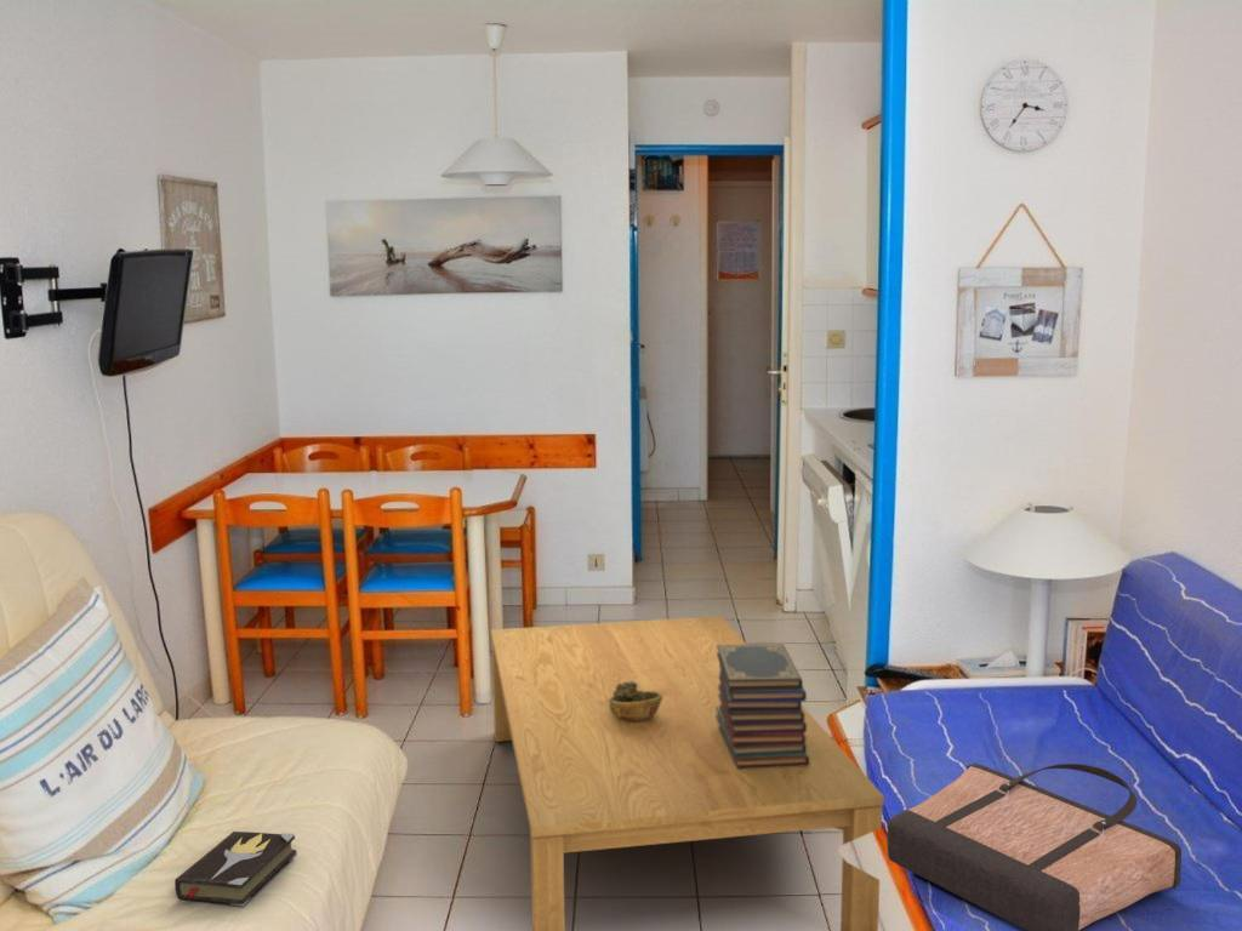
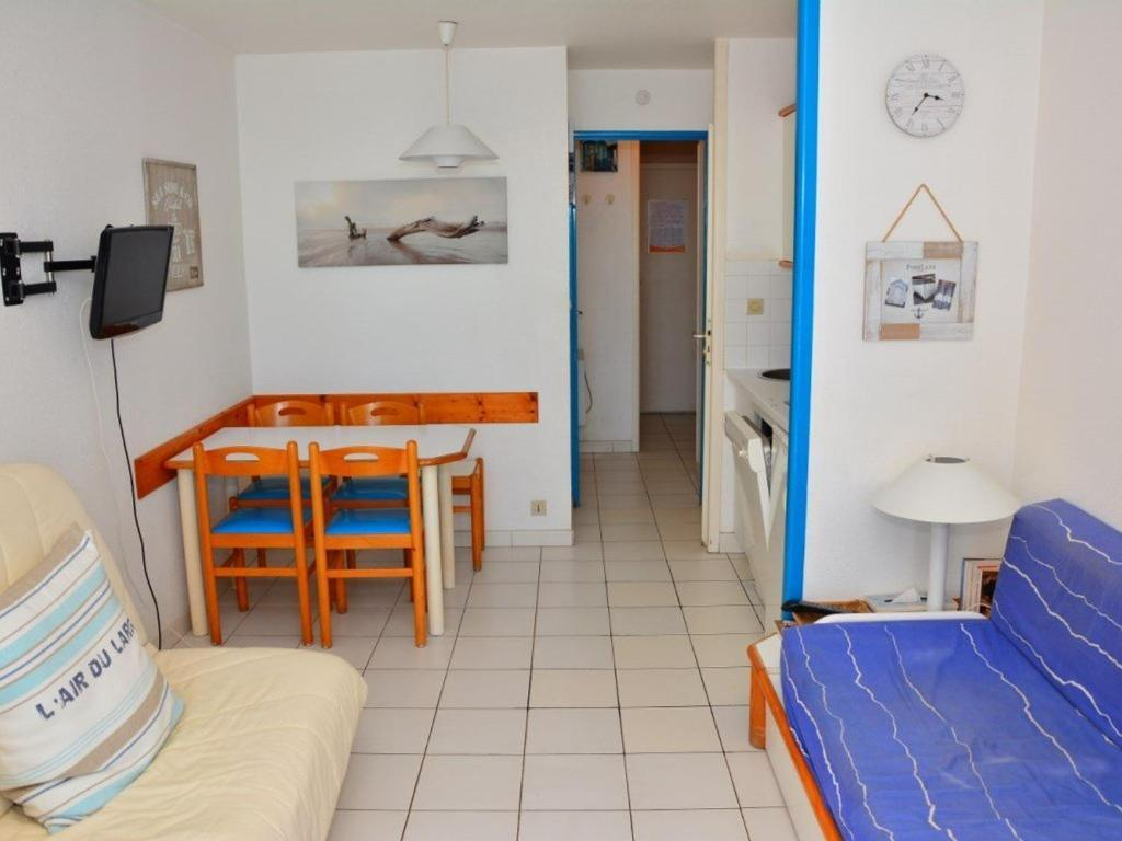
- coffee table (649, 759)
- decorative bowl (629, 697)
- hardback book (238, 864)
- book stack (758, 702)
- shopping bag (1037, 832)
